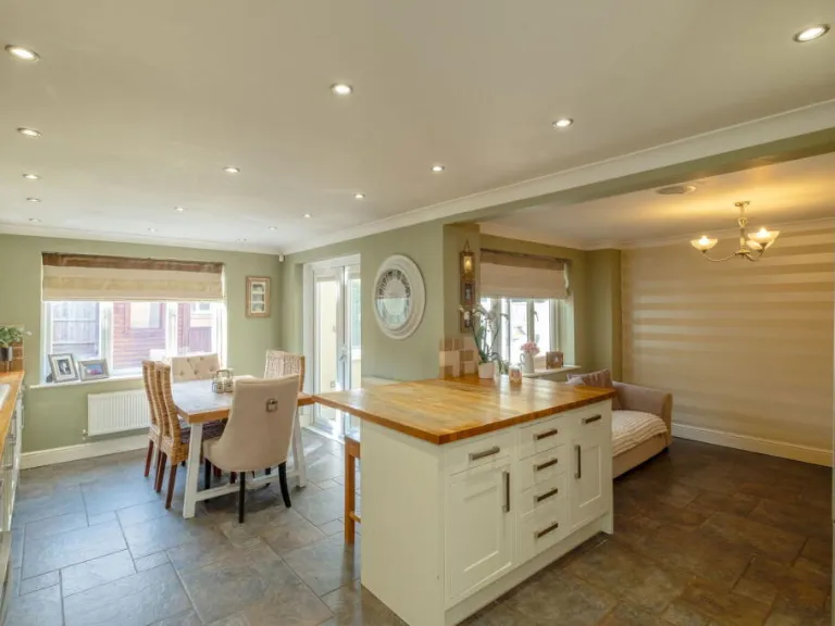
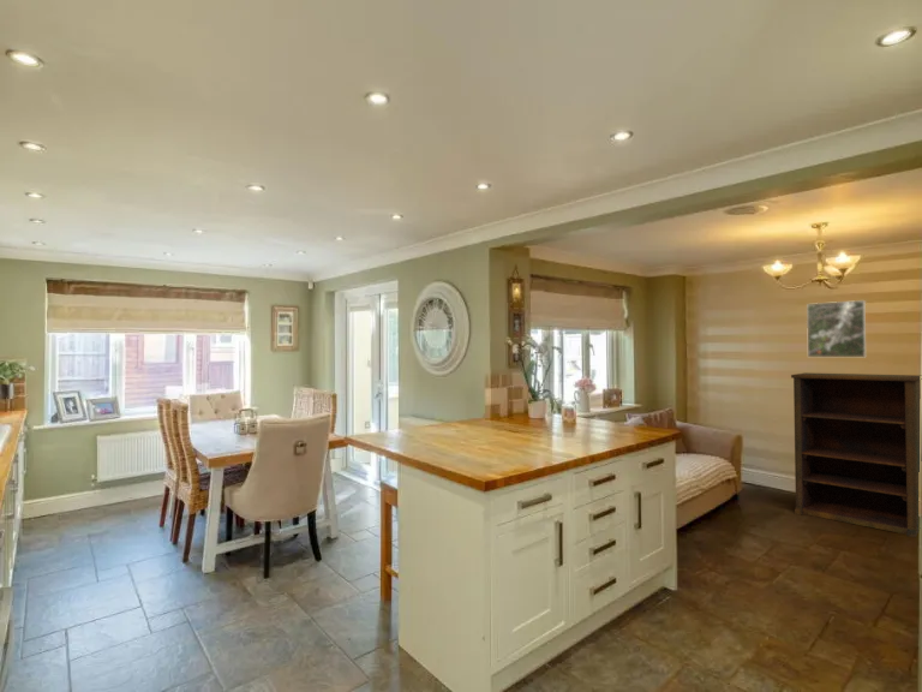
+ shelving unit (855, 446)
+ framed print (834, 329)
